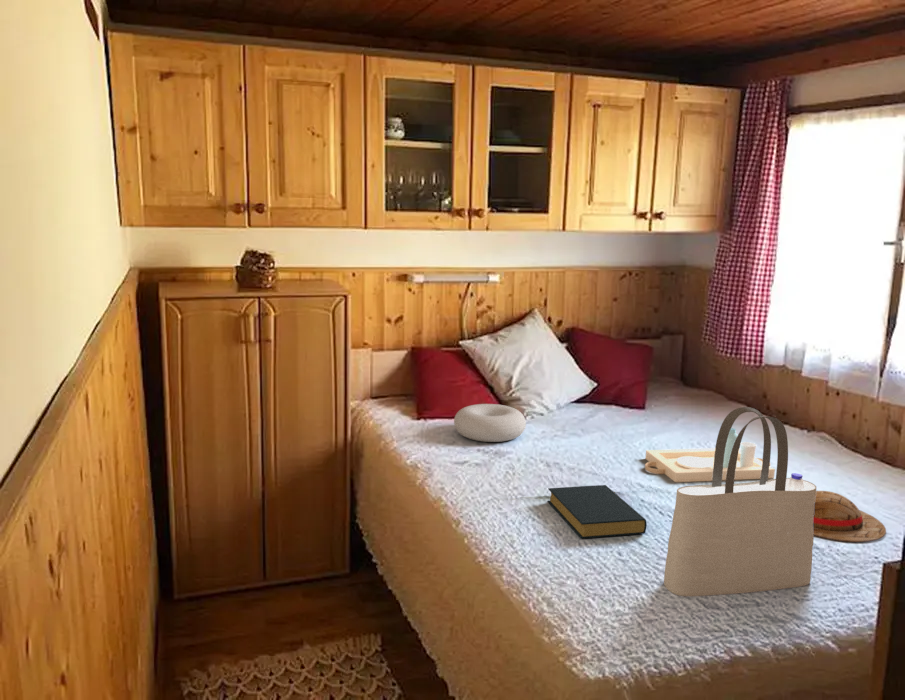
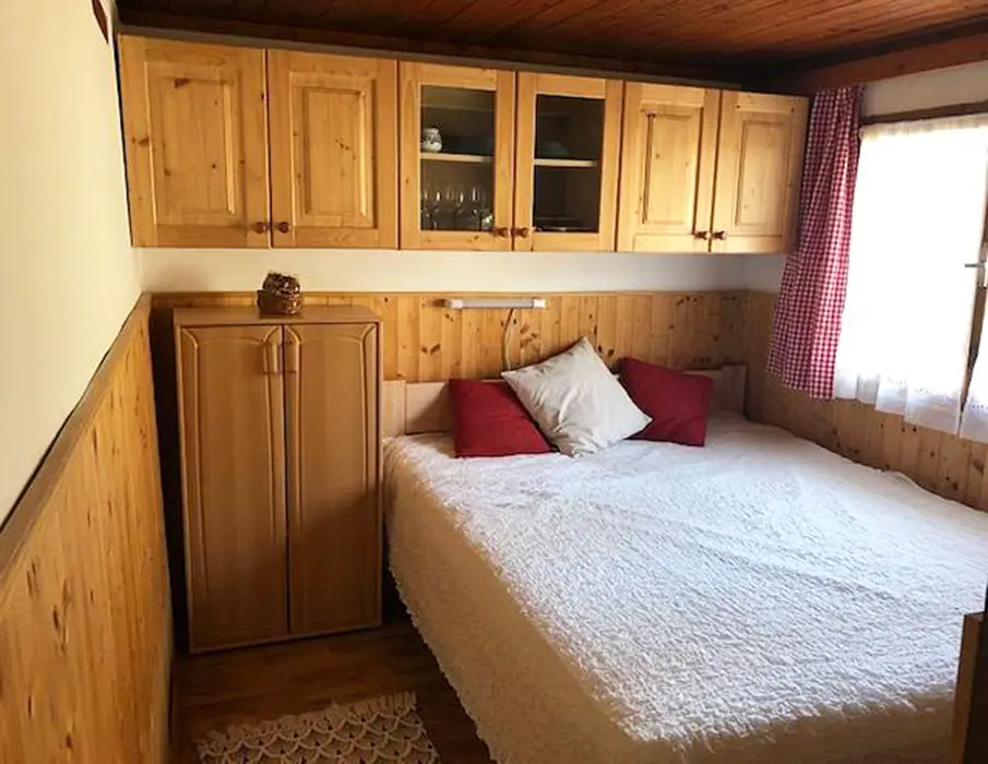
- hardback book (594, 509)
- straw hat (827, 506)
- serving tray (709, 448)
- tote bag (745, 499)
- cushion (489, 422)
